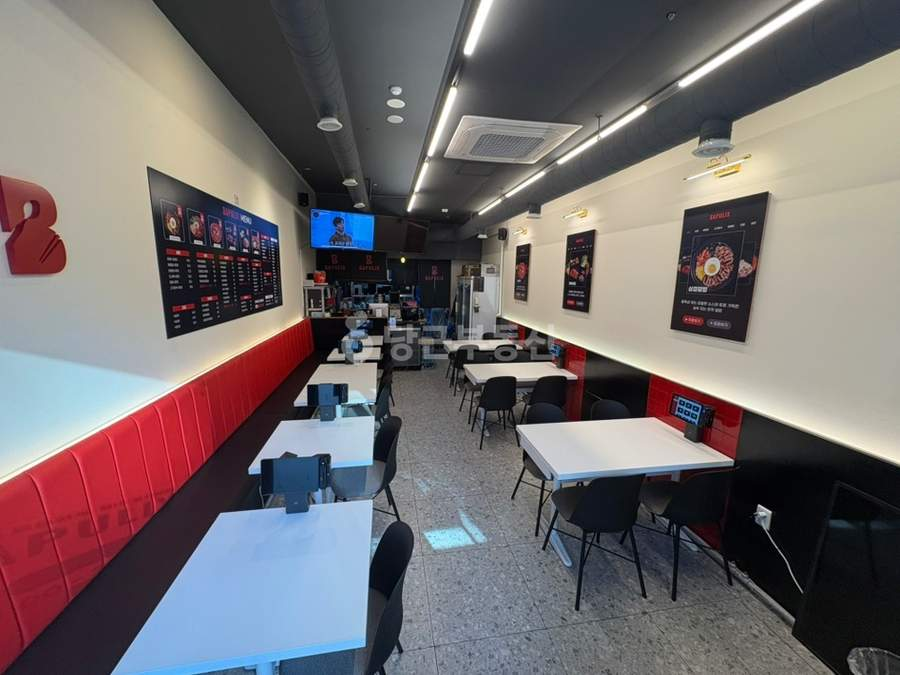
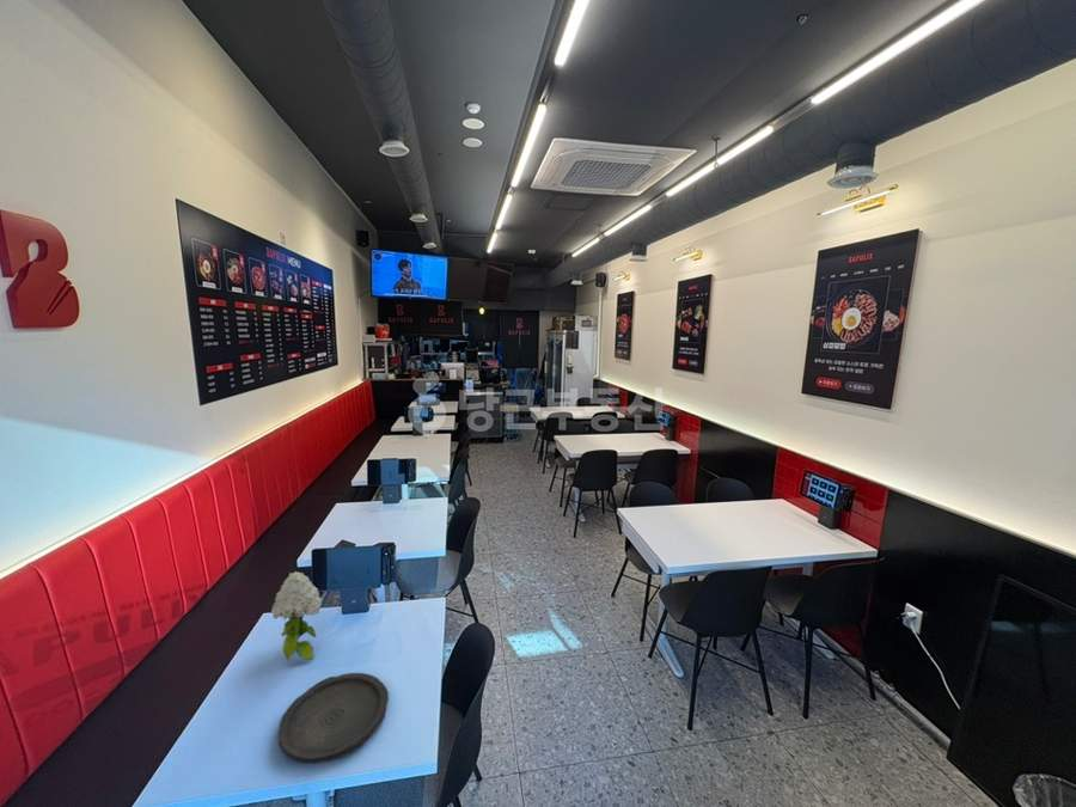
+ plate (336, 714)
+ flower (296, 611)
